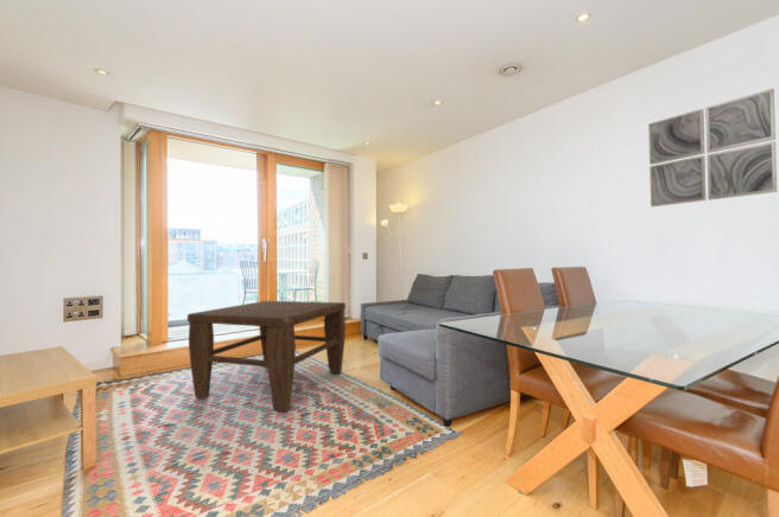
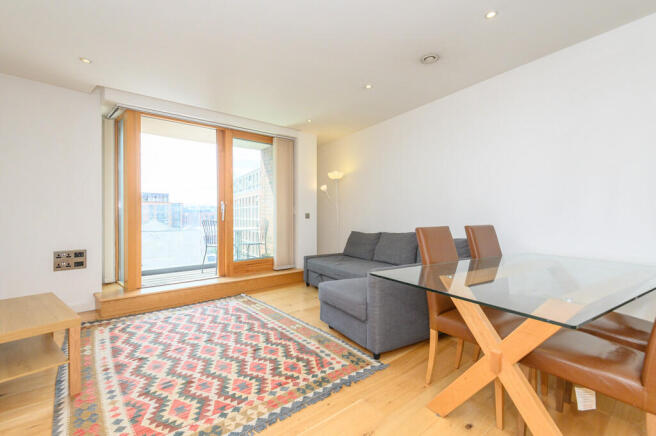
- wall art (703, 153)
- coffee table (274, 345)
